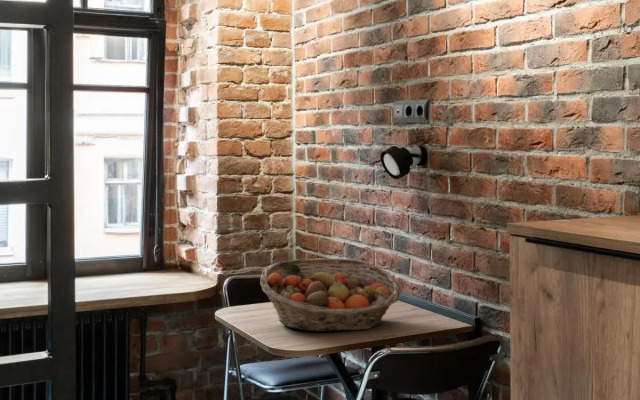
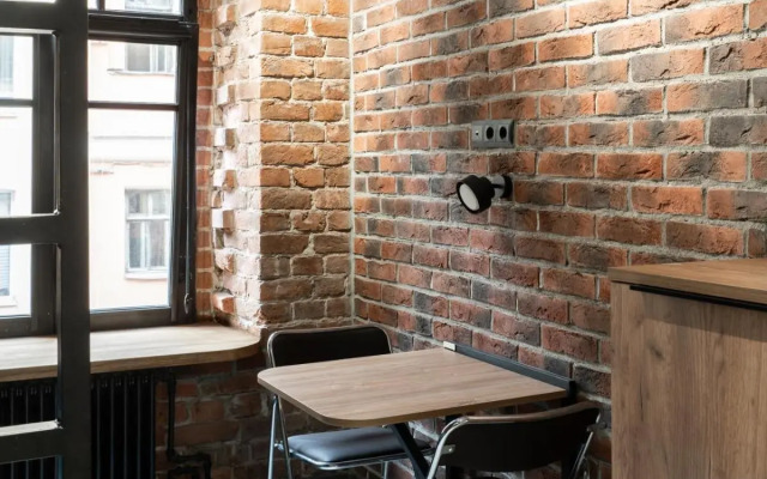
- fruit basket (330, 293)
